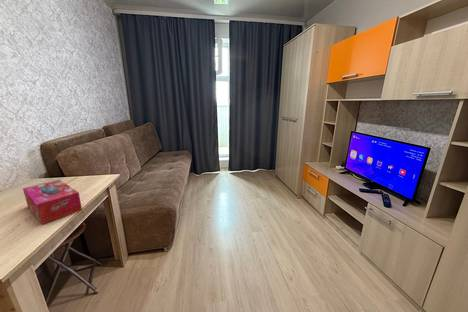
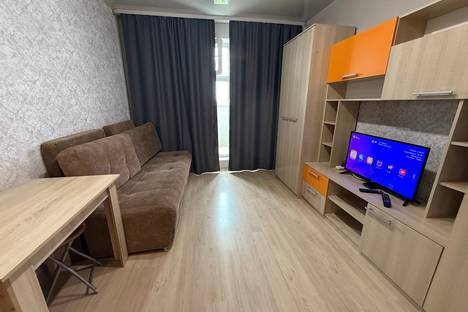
- tissue box (52, 199)
